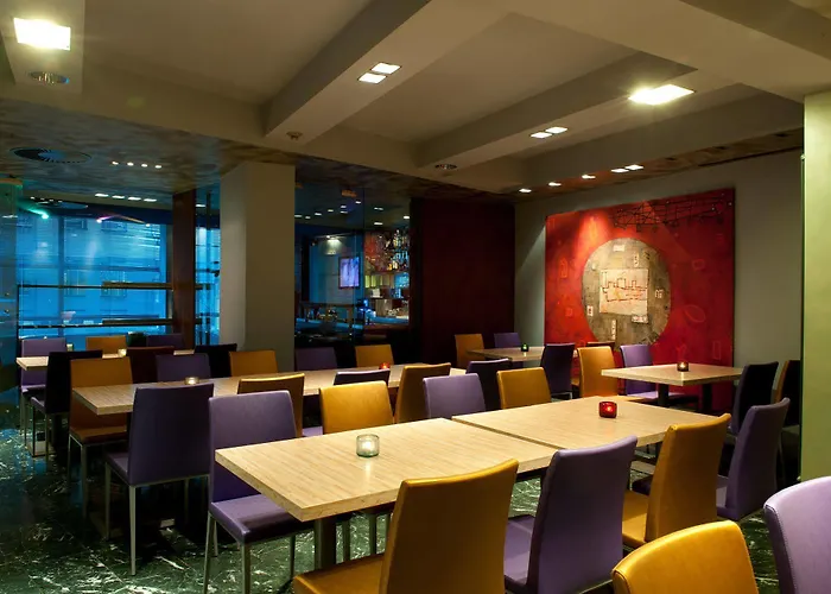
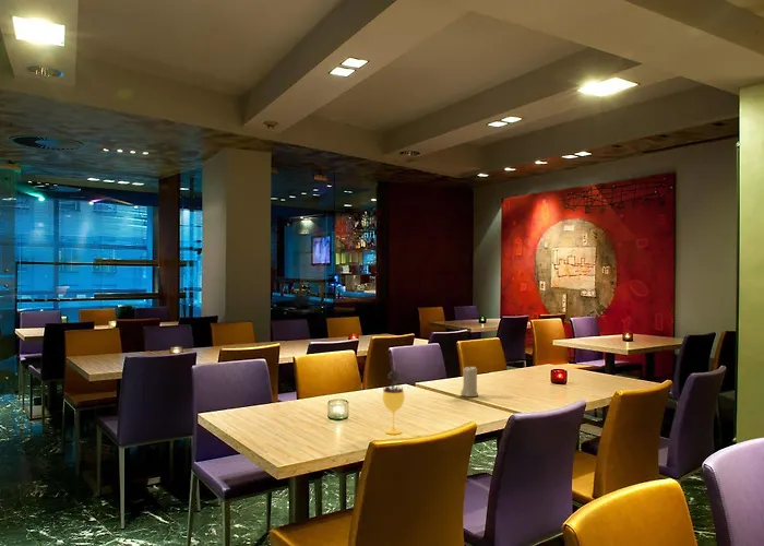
+ wine glass (393, 401)
+ candle (469, 380)
